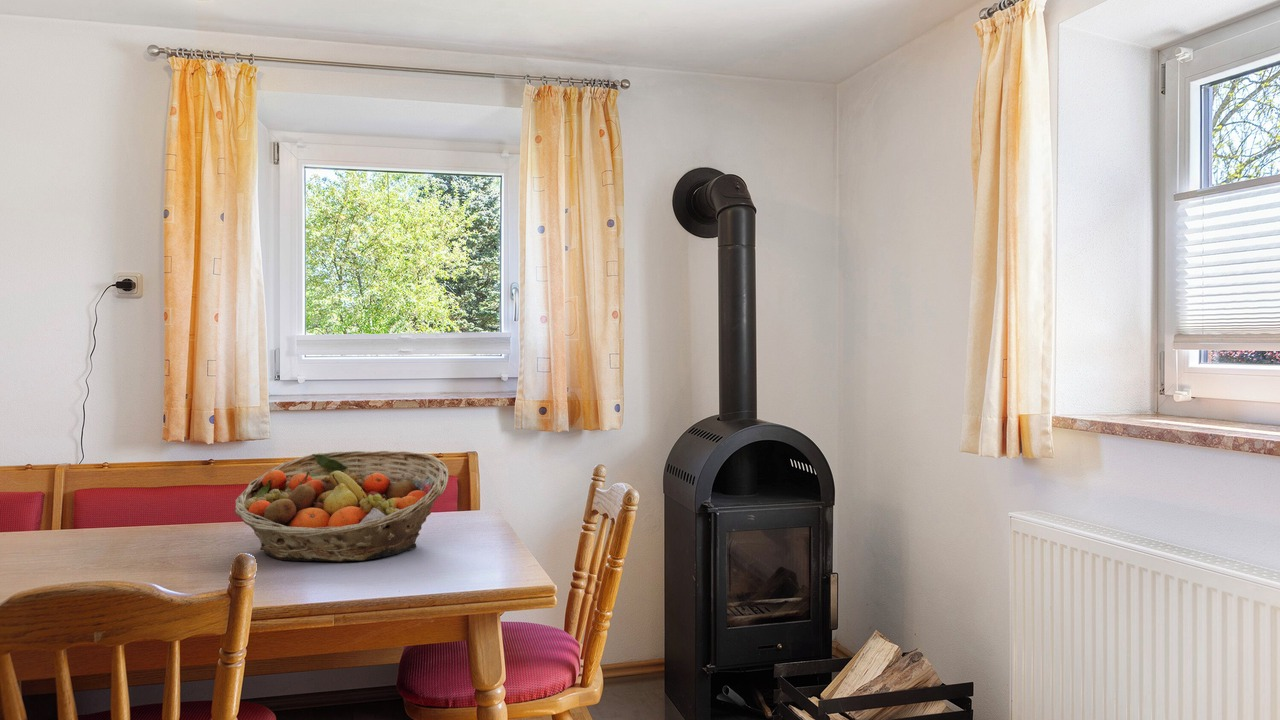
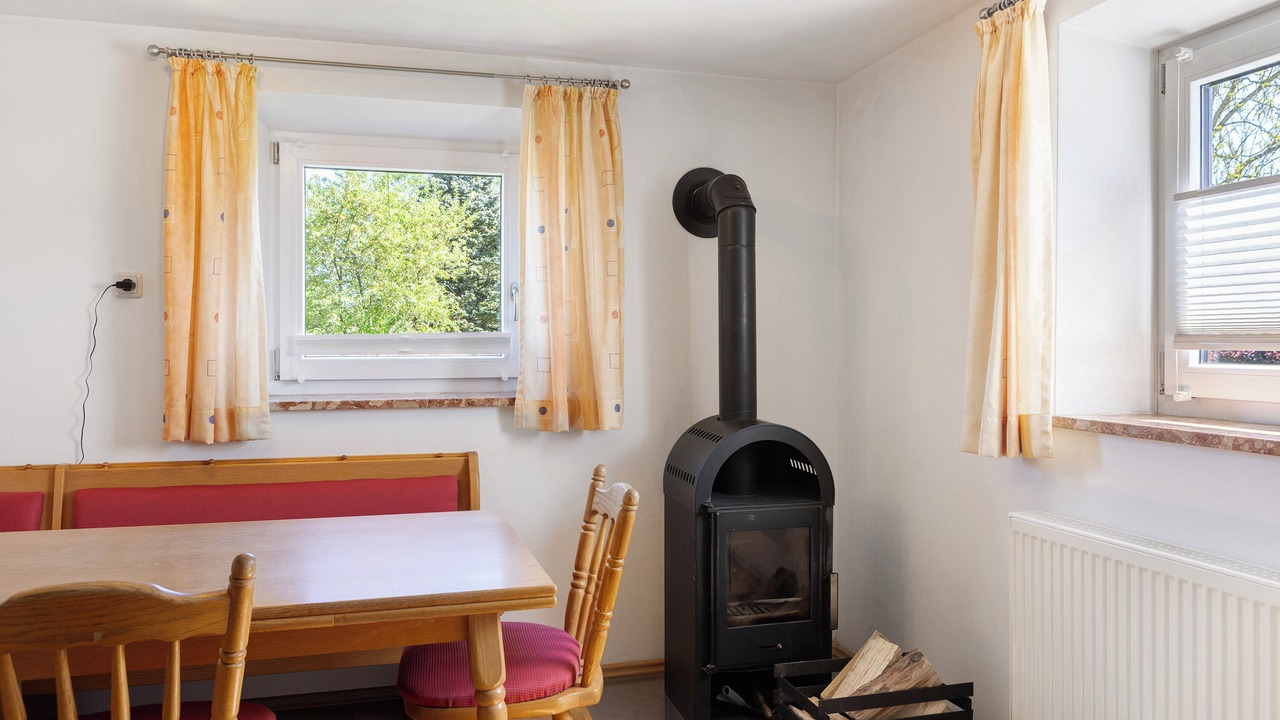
- fruit basket (345, 502)
